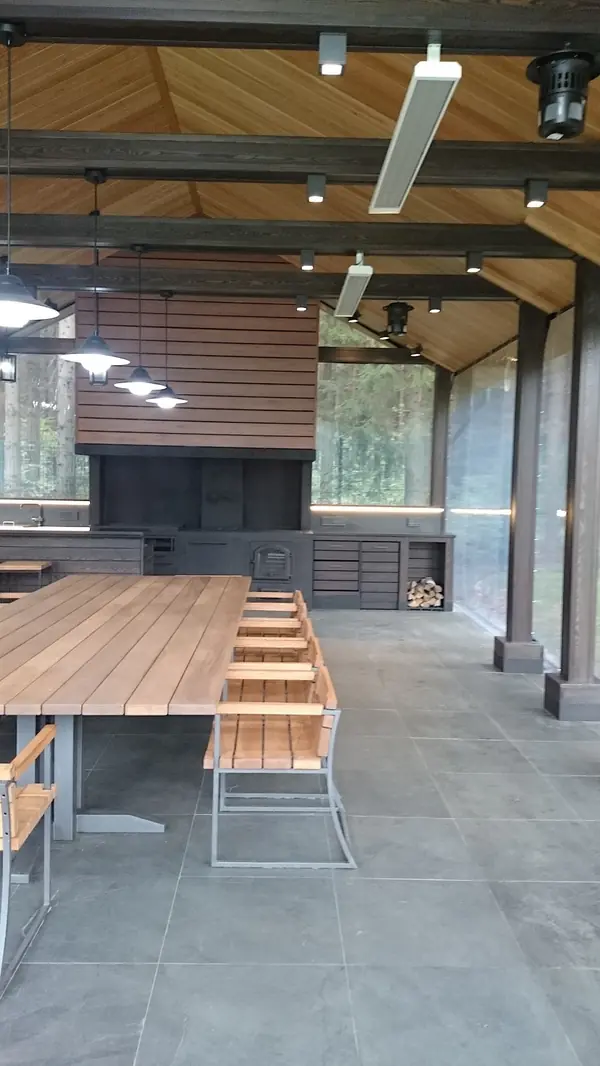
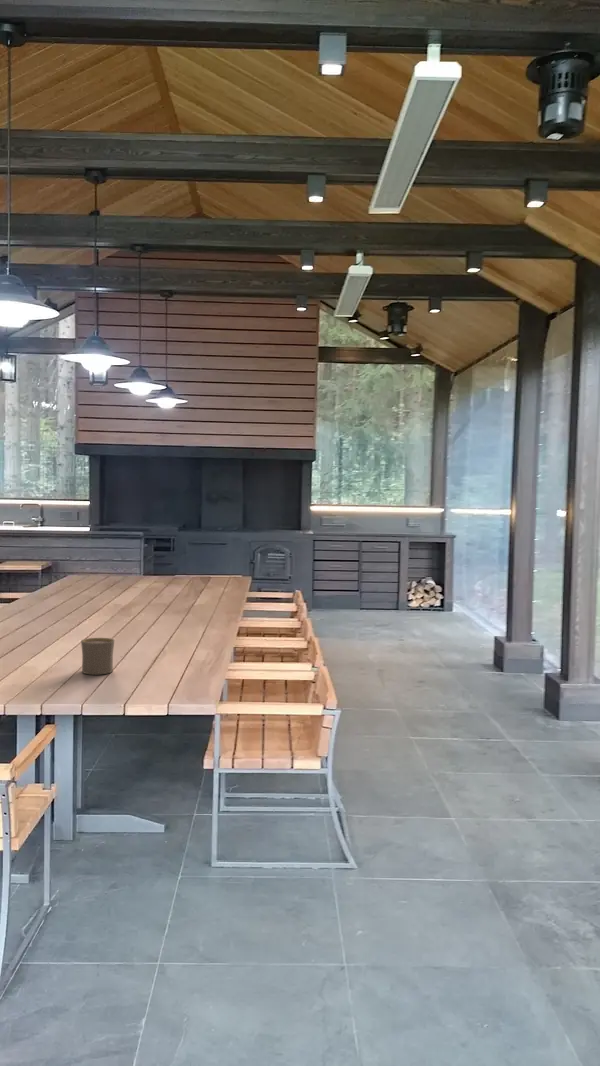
+ cup (97, 655)
